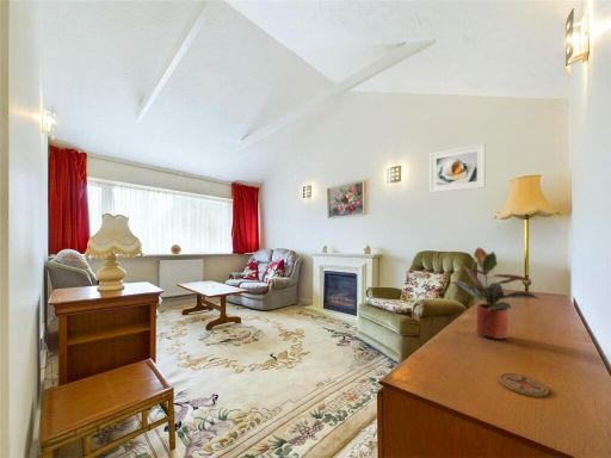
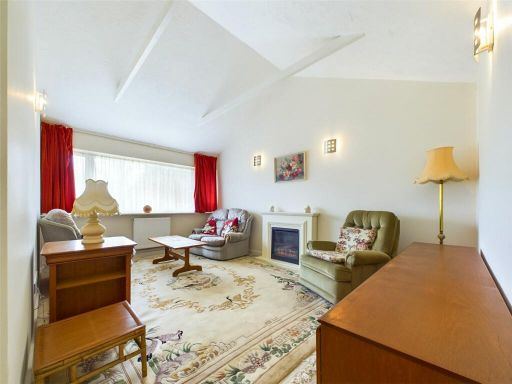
- potted plant (489, 292)
- coaster (523, 384)
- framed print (456, 169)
